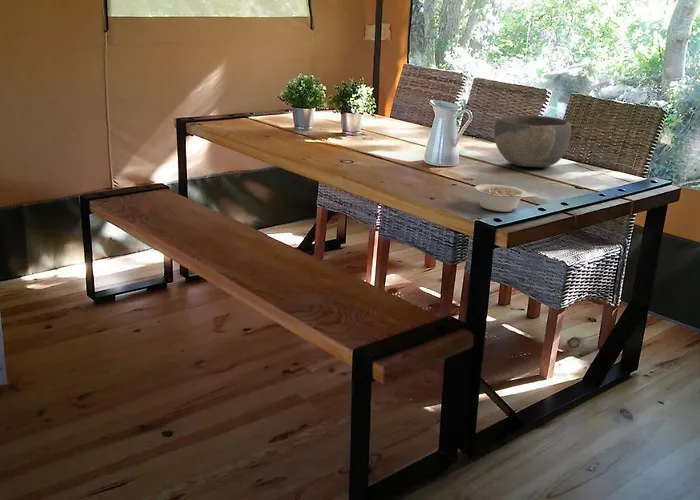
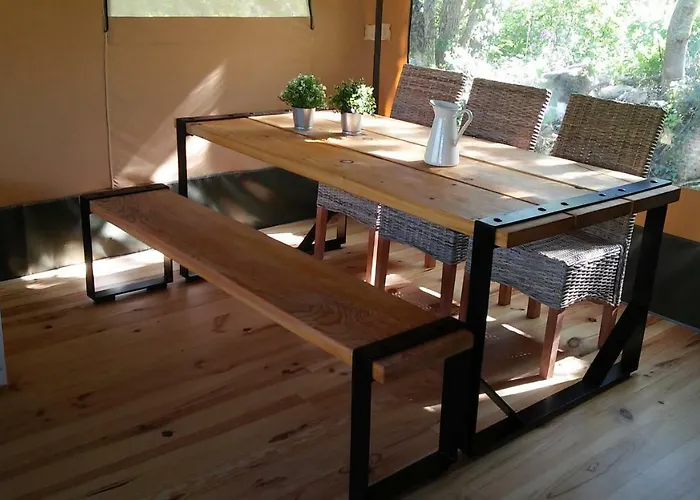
- legume (500, 197)
- bowl (531, 142)
